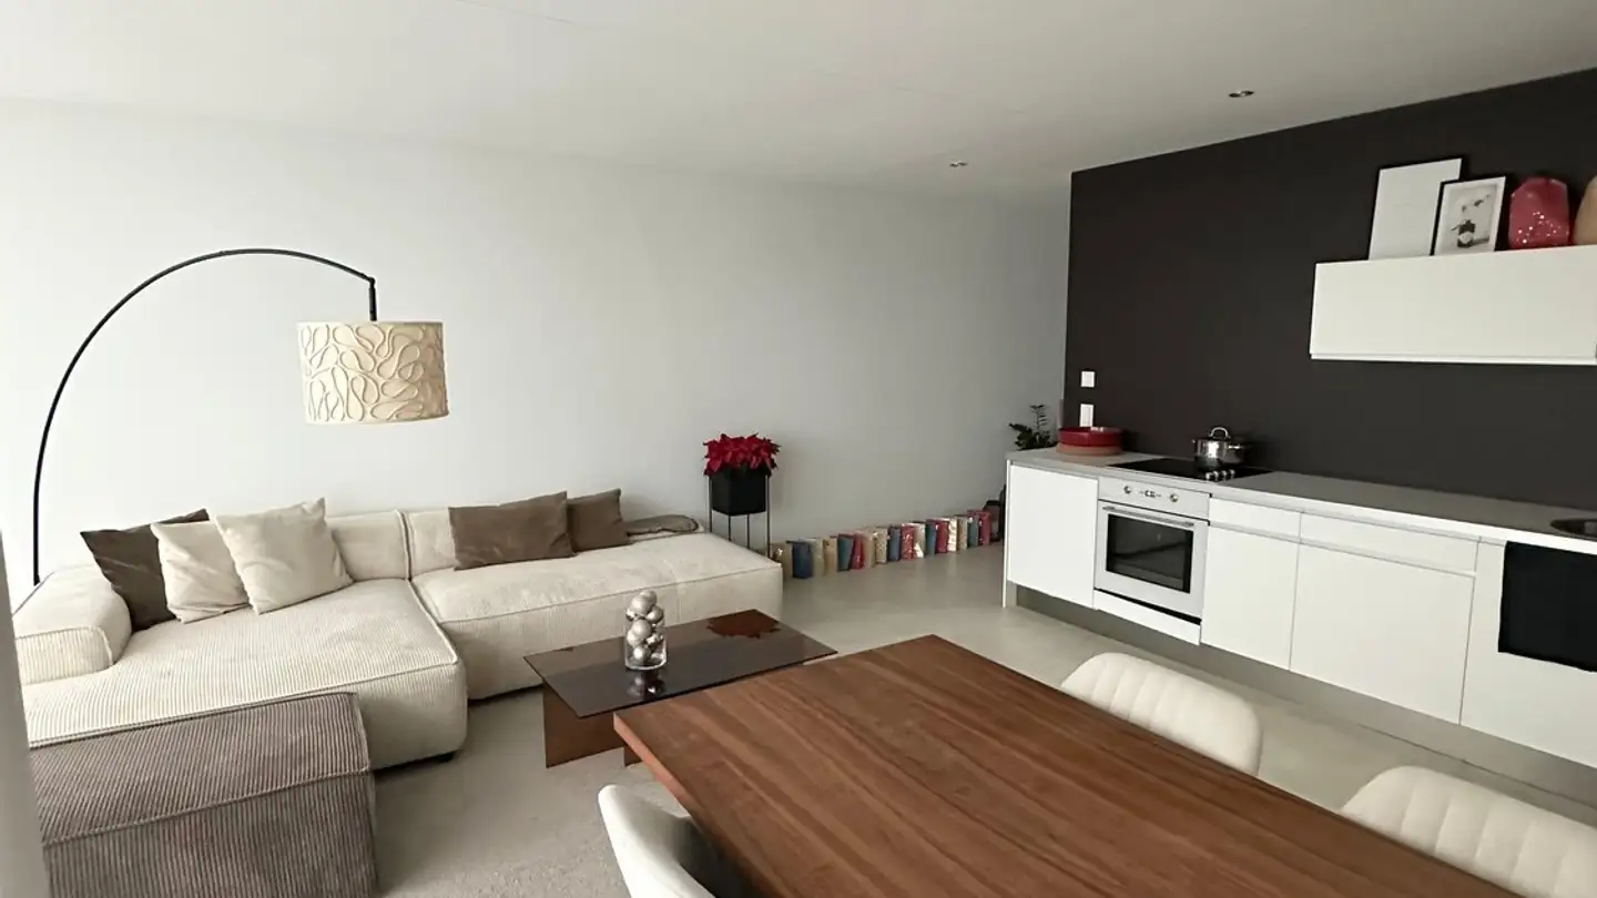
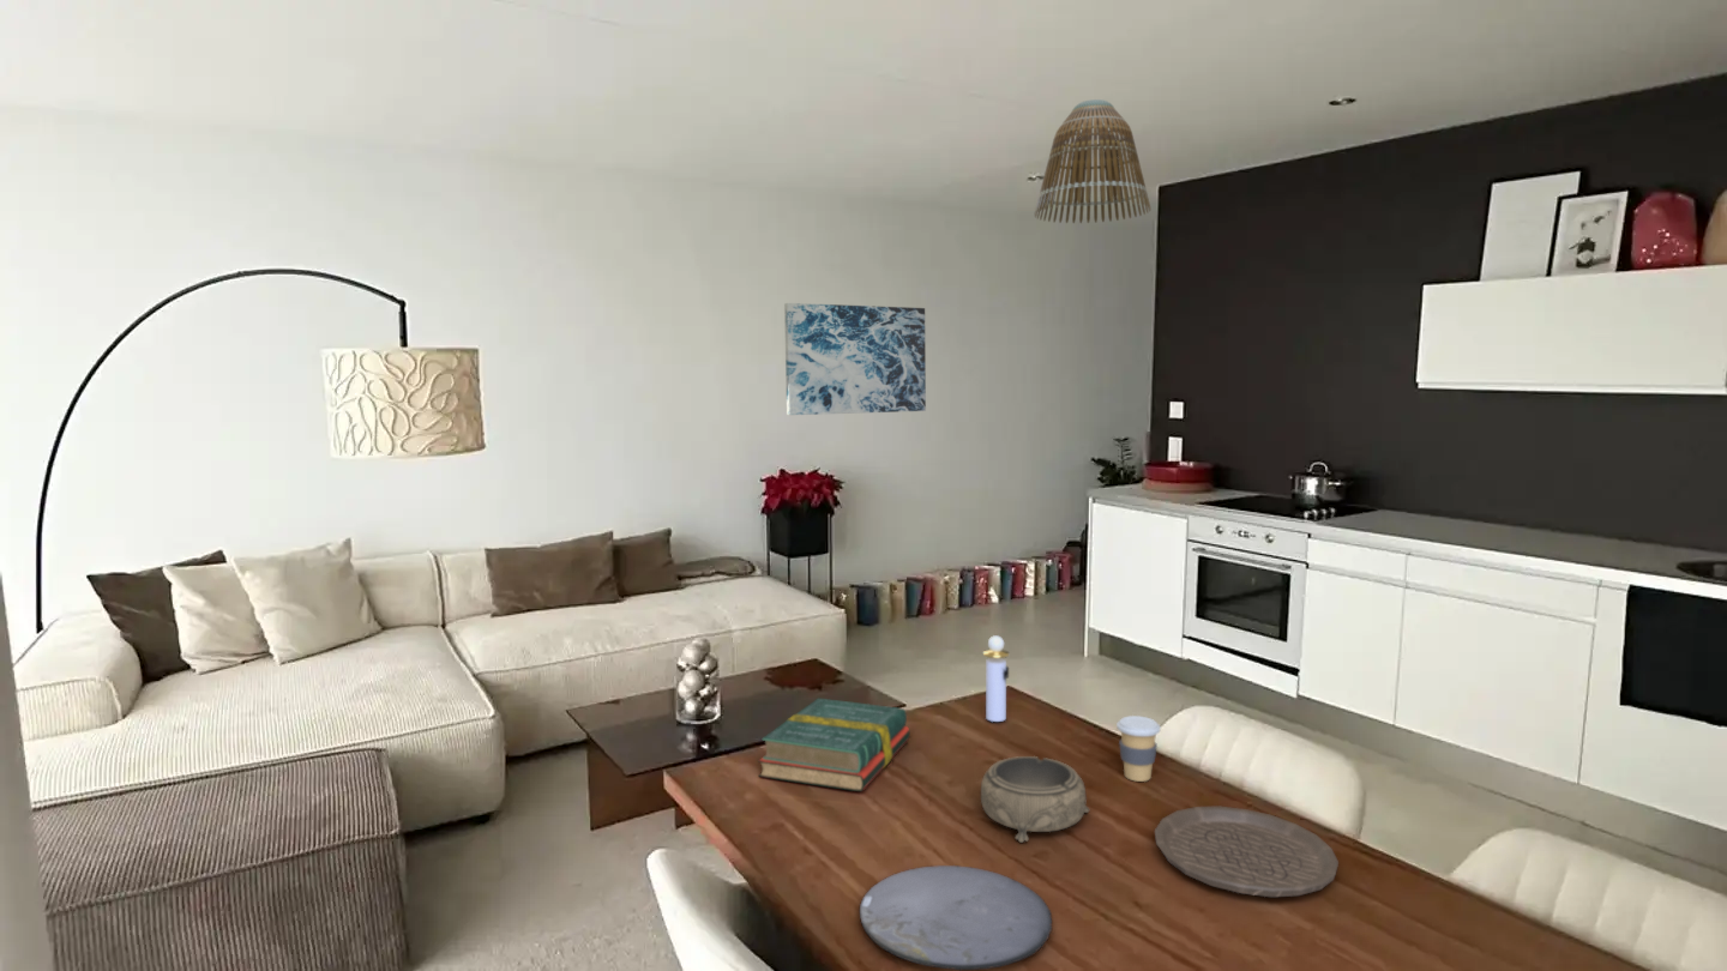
+ plate (1242, 850)
+ coffee cup (1137, 749)
+ decorative bowl (1031, 795)
+ hardback book (837, 740)
+ perfume bottle (995, 679)
+ plate (955, 912)
+ wall art (858, 360)
+ lamp shade (1090, 158)
